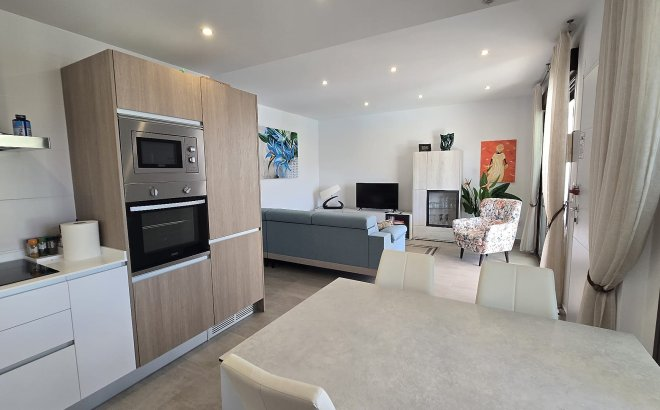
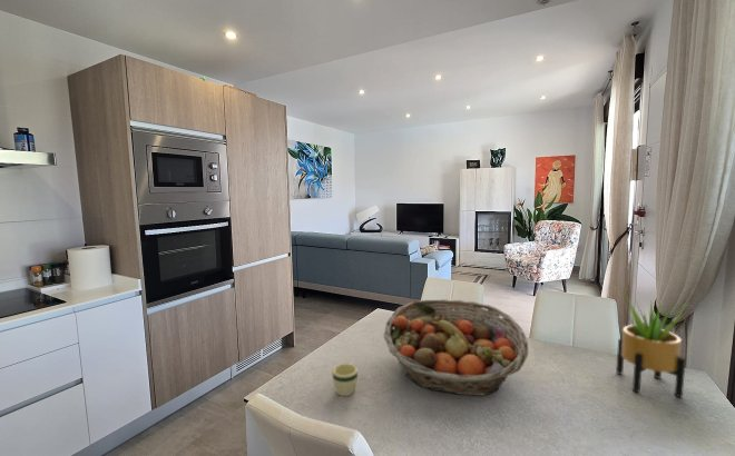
+ potted plant (650, 340)
+ mug (346, 377)
+ fruit basket (451, 343)
